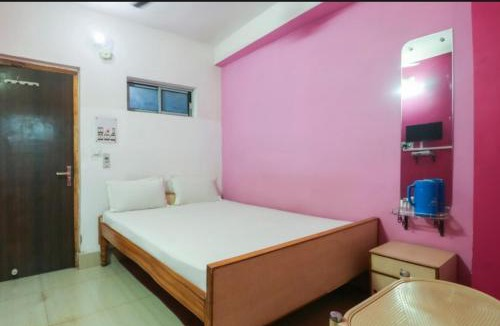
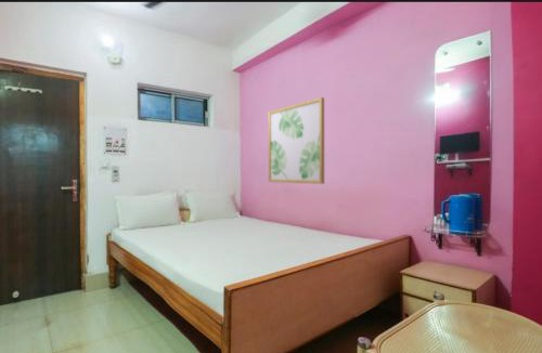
+ wall art (293, 144)
